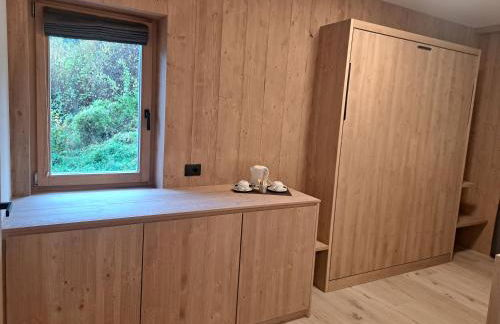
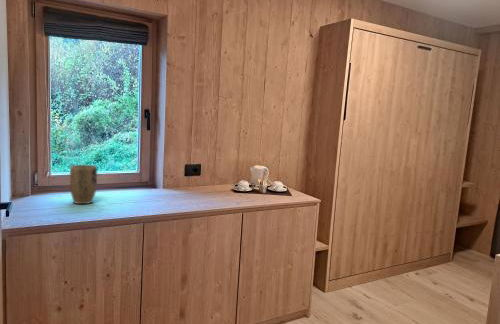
+ plant pot (83, 184)
